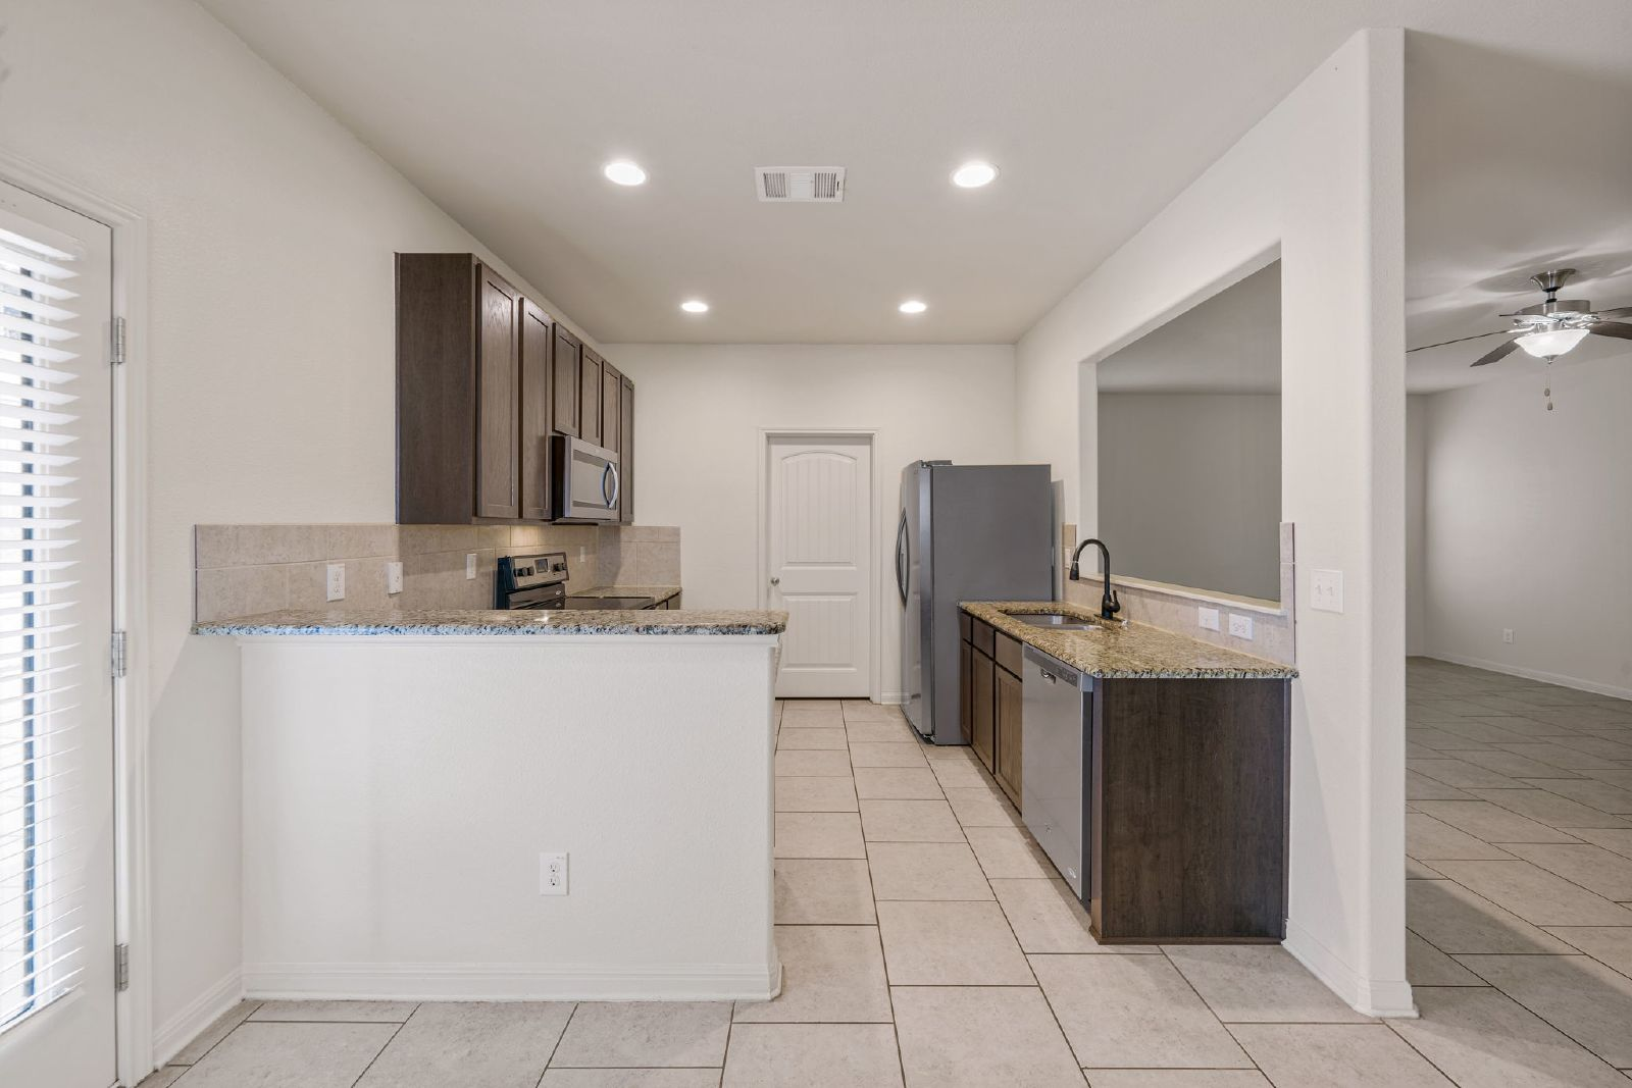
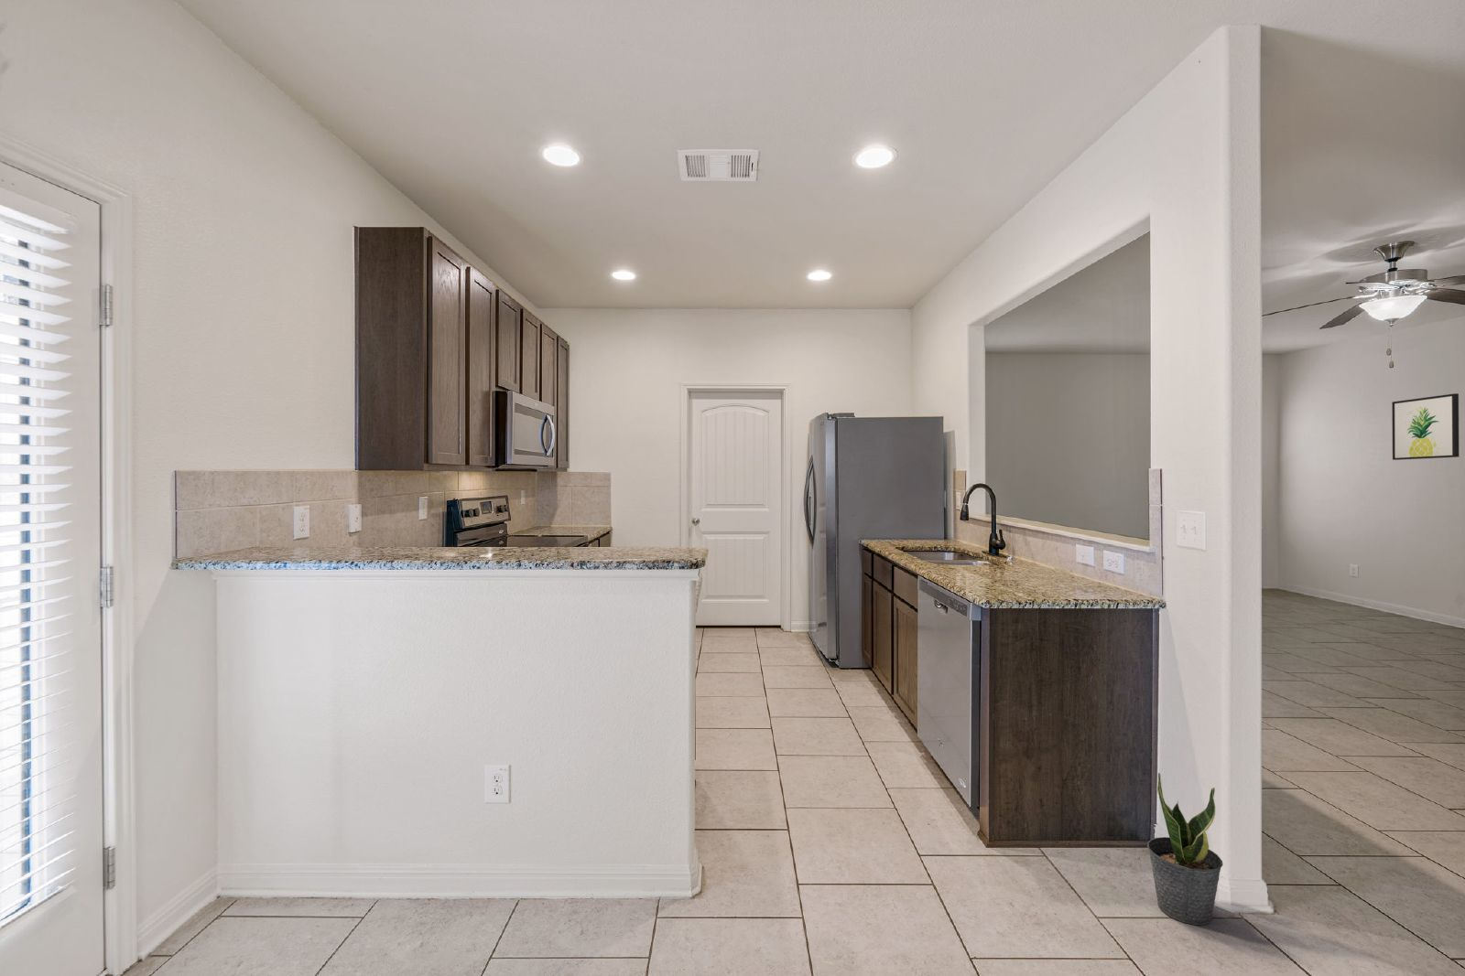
+ wall art (1424, 428)
+ potted plant (1183, 840)
